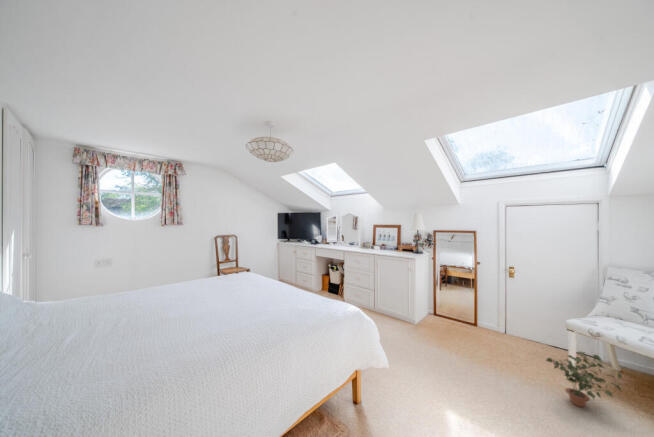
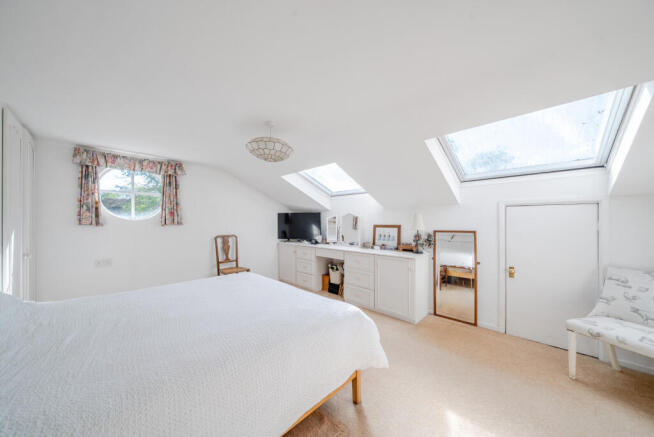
- potted plant (578, 377)
